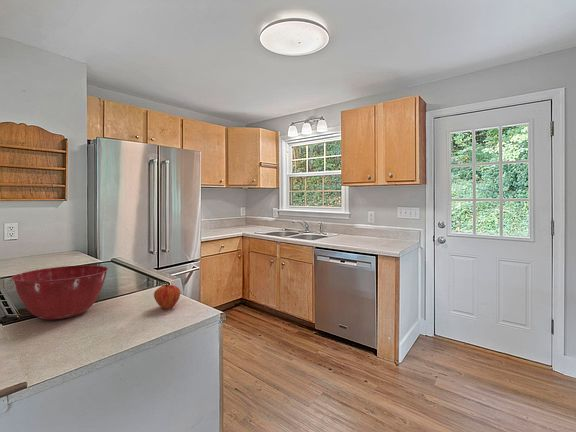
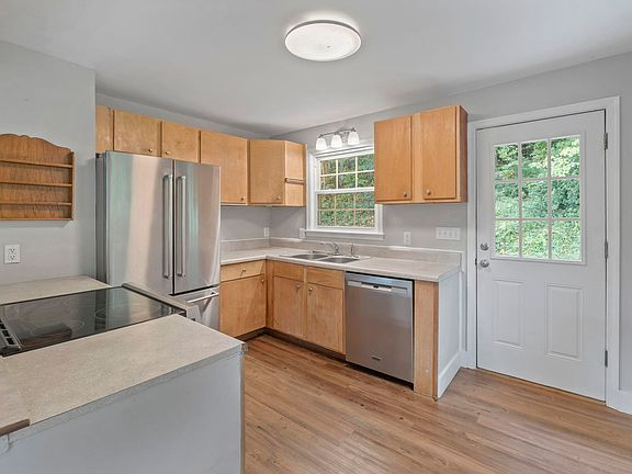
- mixing bowl (63, 292)
- fruit (167, 295)
